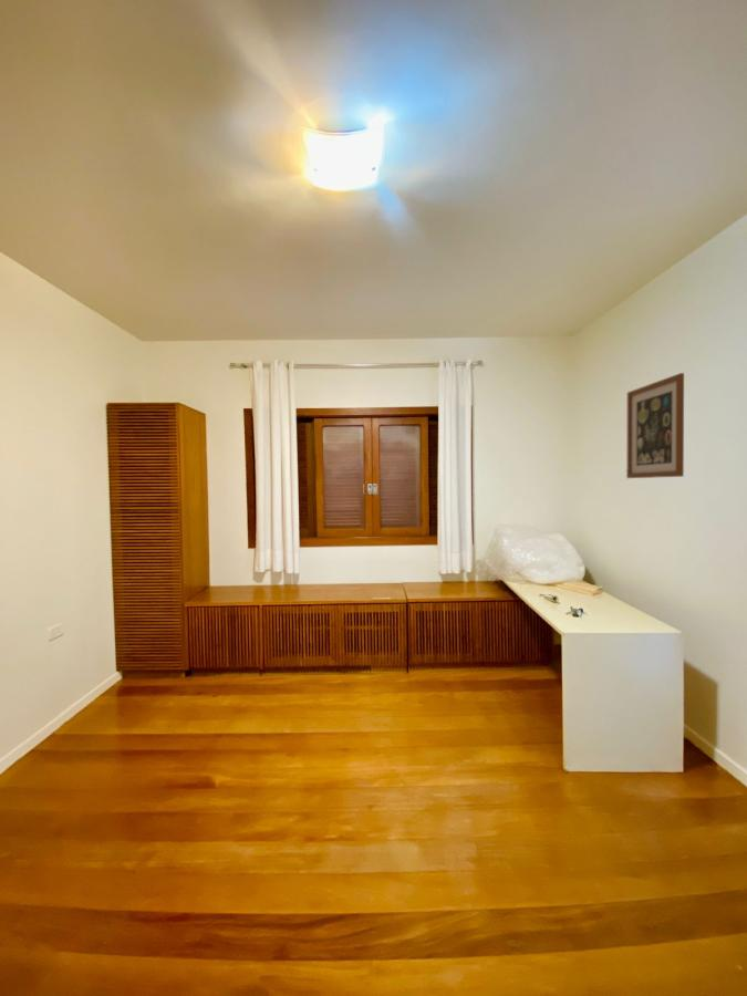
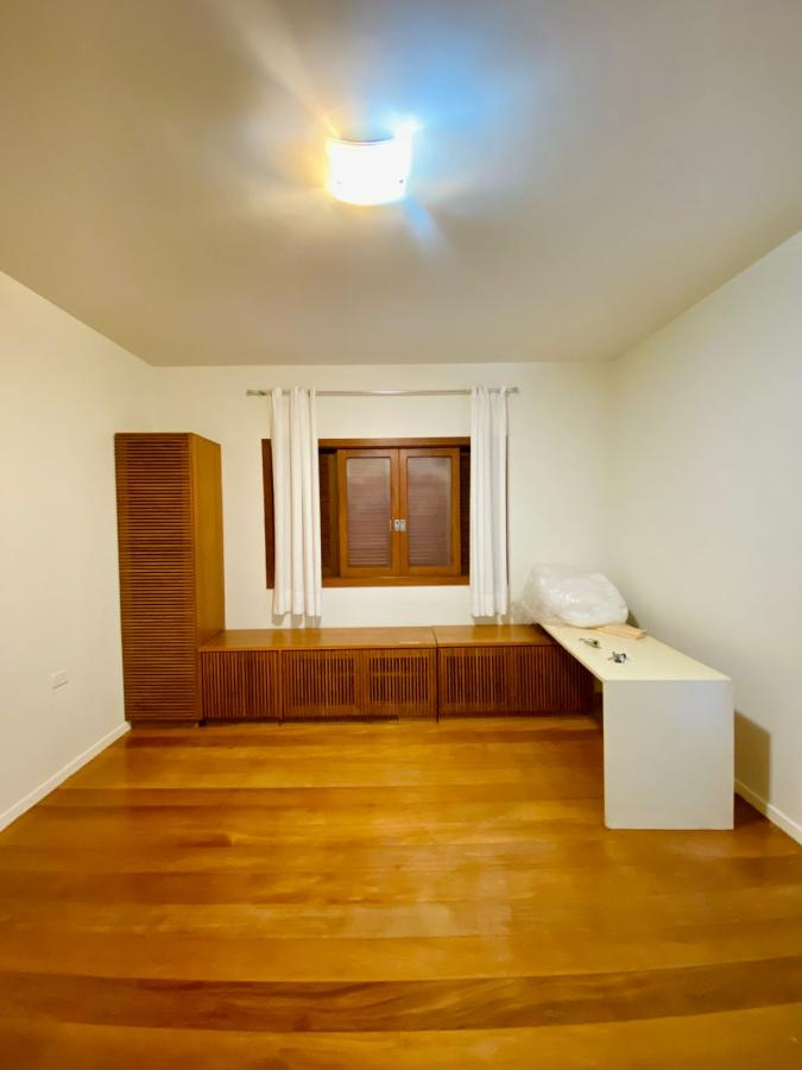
- wall art (652, 430)
